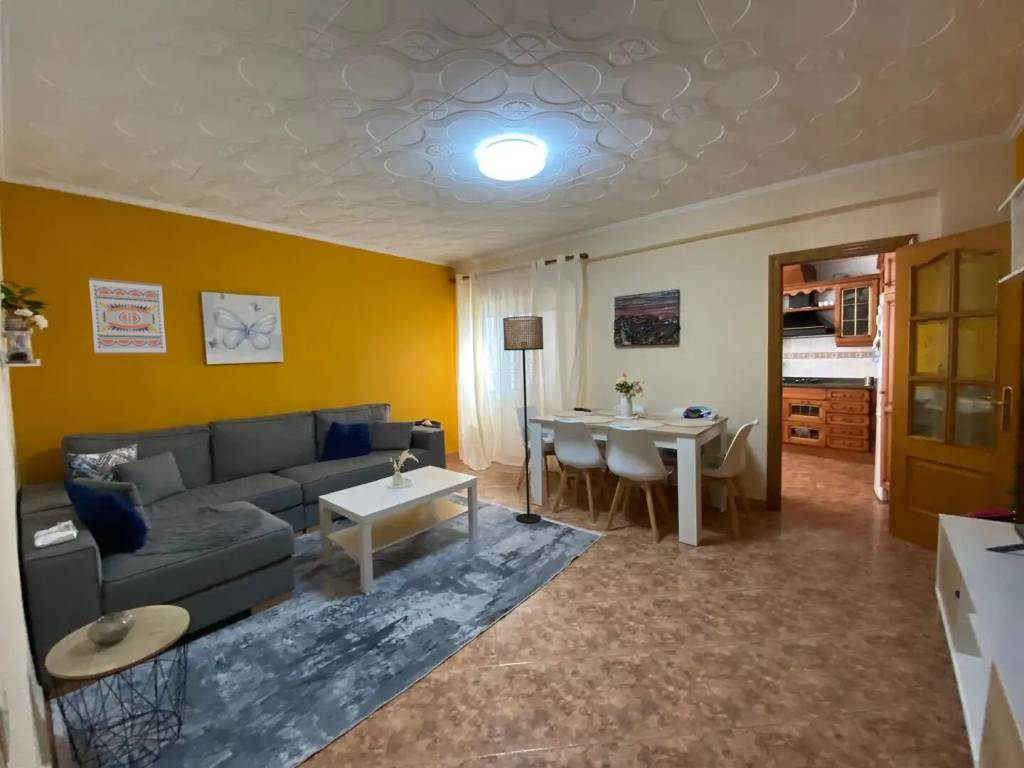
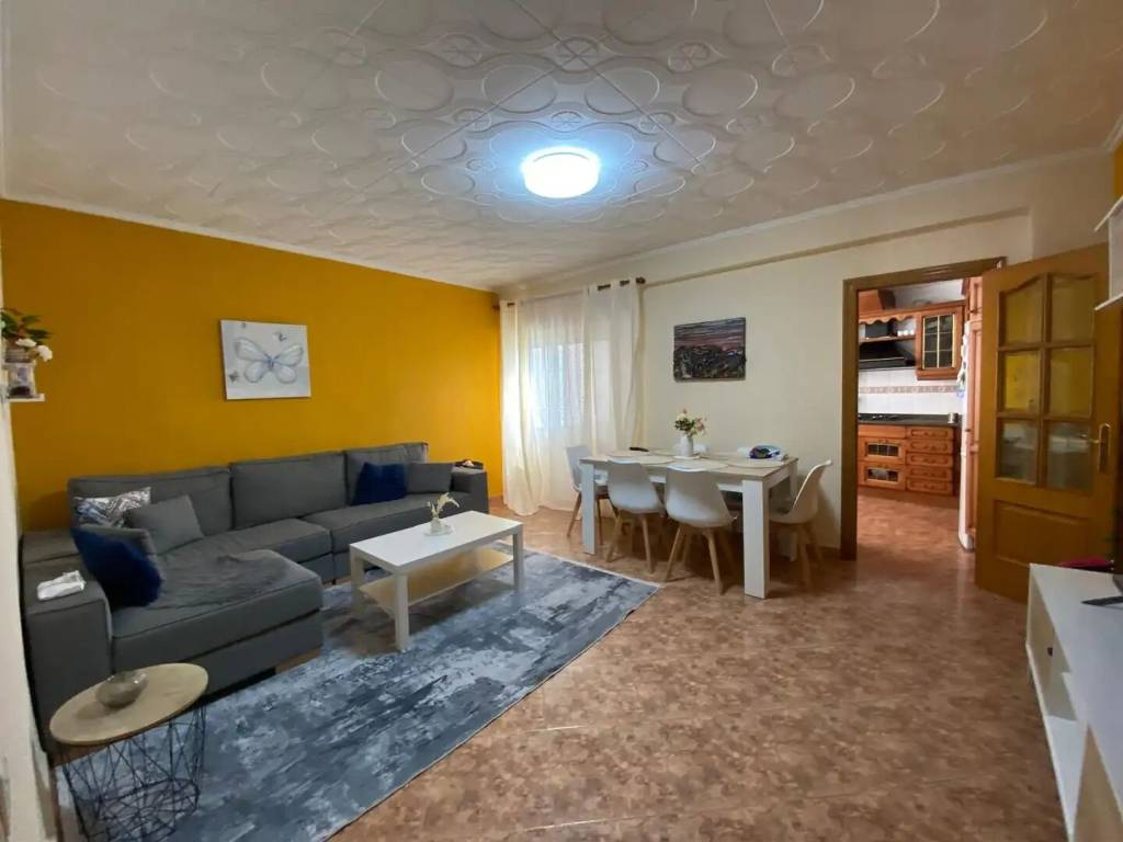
- wall art (129, 317)
- floor lamp (525, 419)
